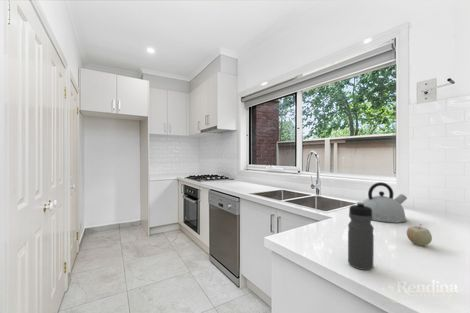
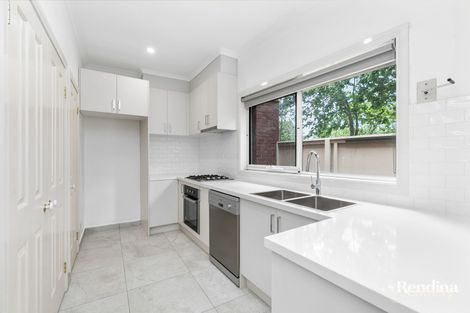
- kettle (383, 199)
- water bottle (360, 233)
- fruit (418, 233)
